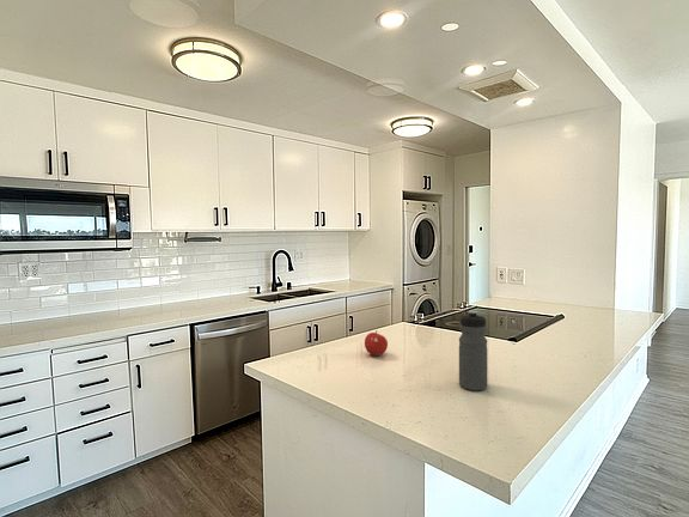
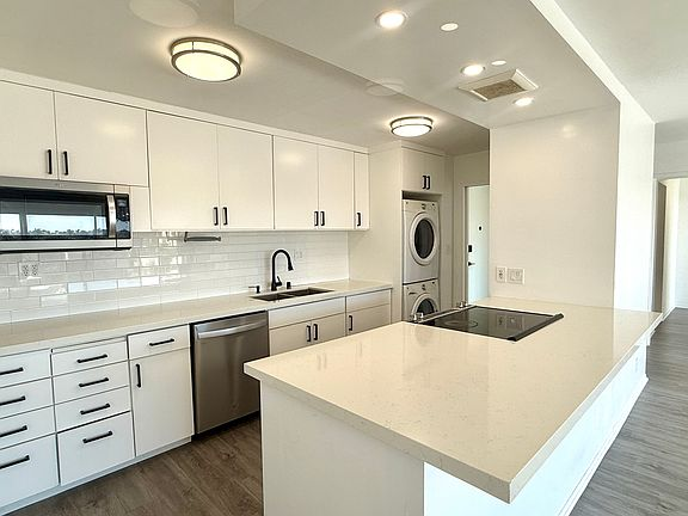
- water bottle (472, 348)
- fruit (376, 342)
